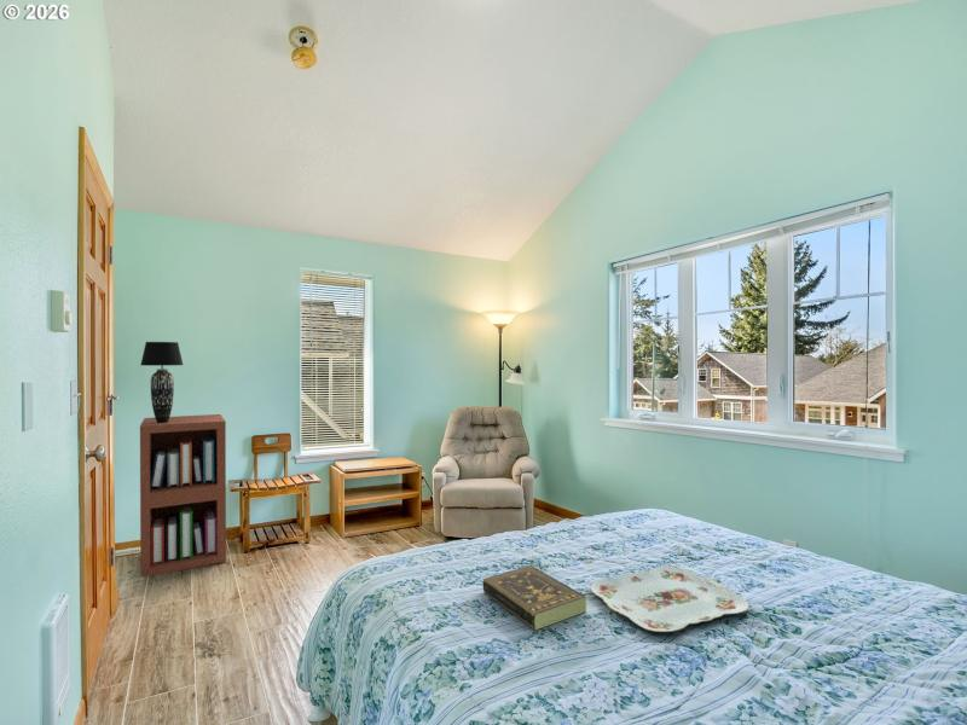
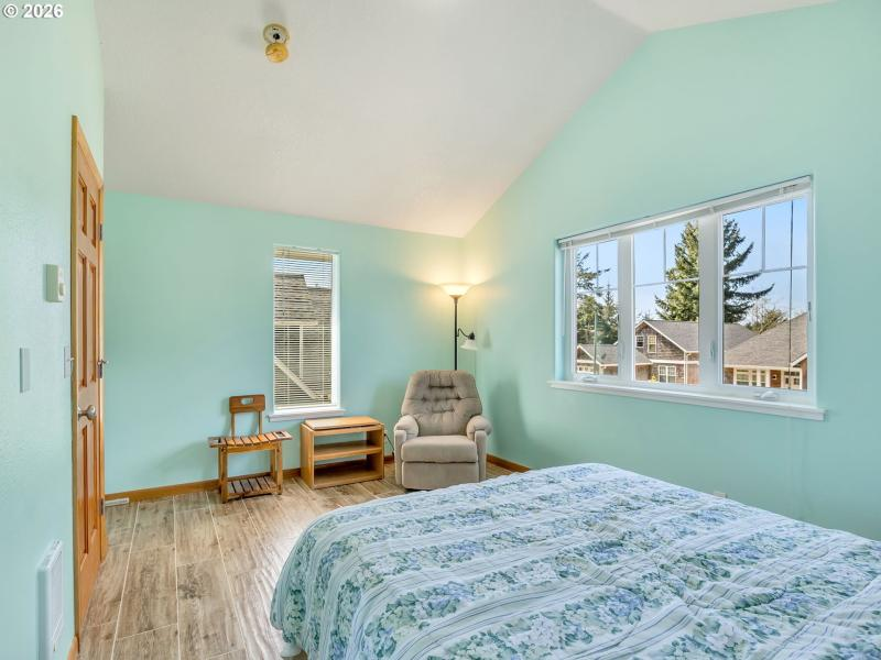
- bookshelf (184, 488)
- book (532, 593)
- serving tray (666, 596)
- table lamp (162, 382)
